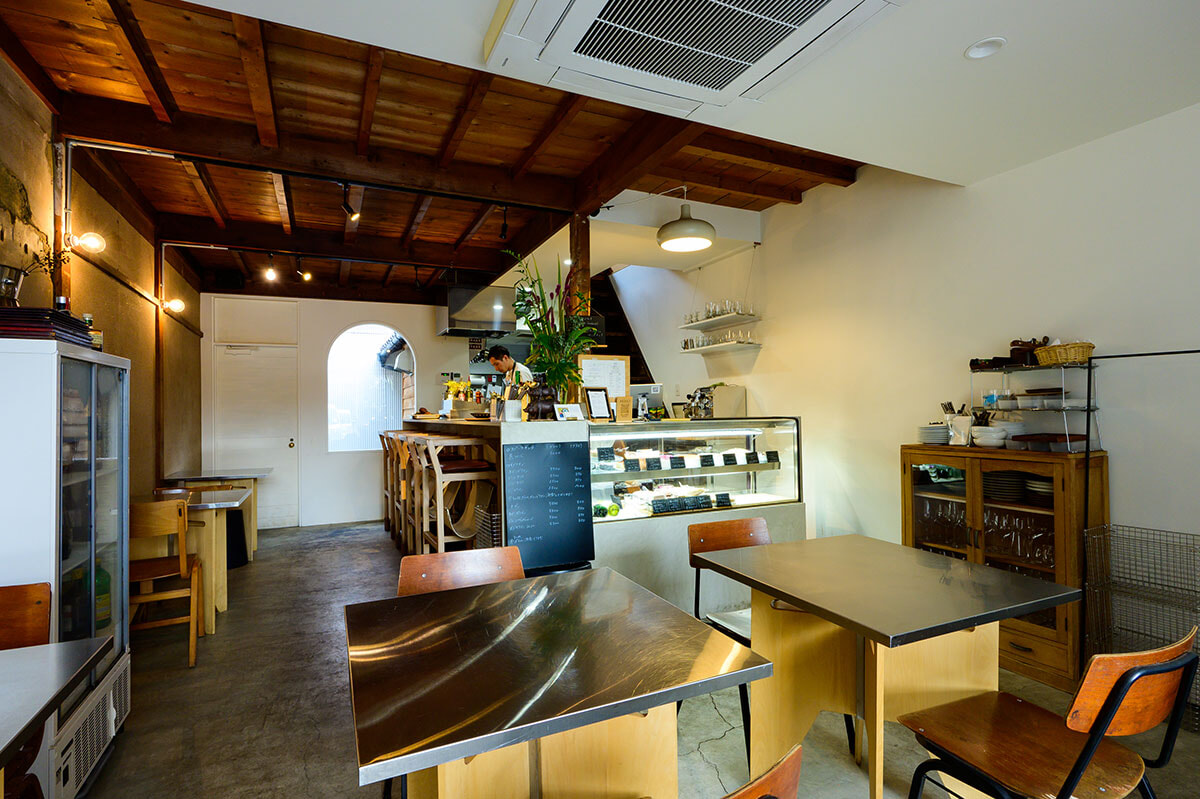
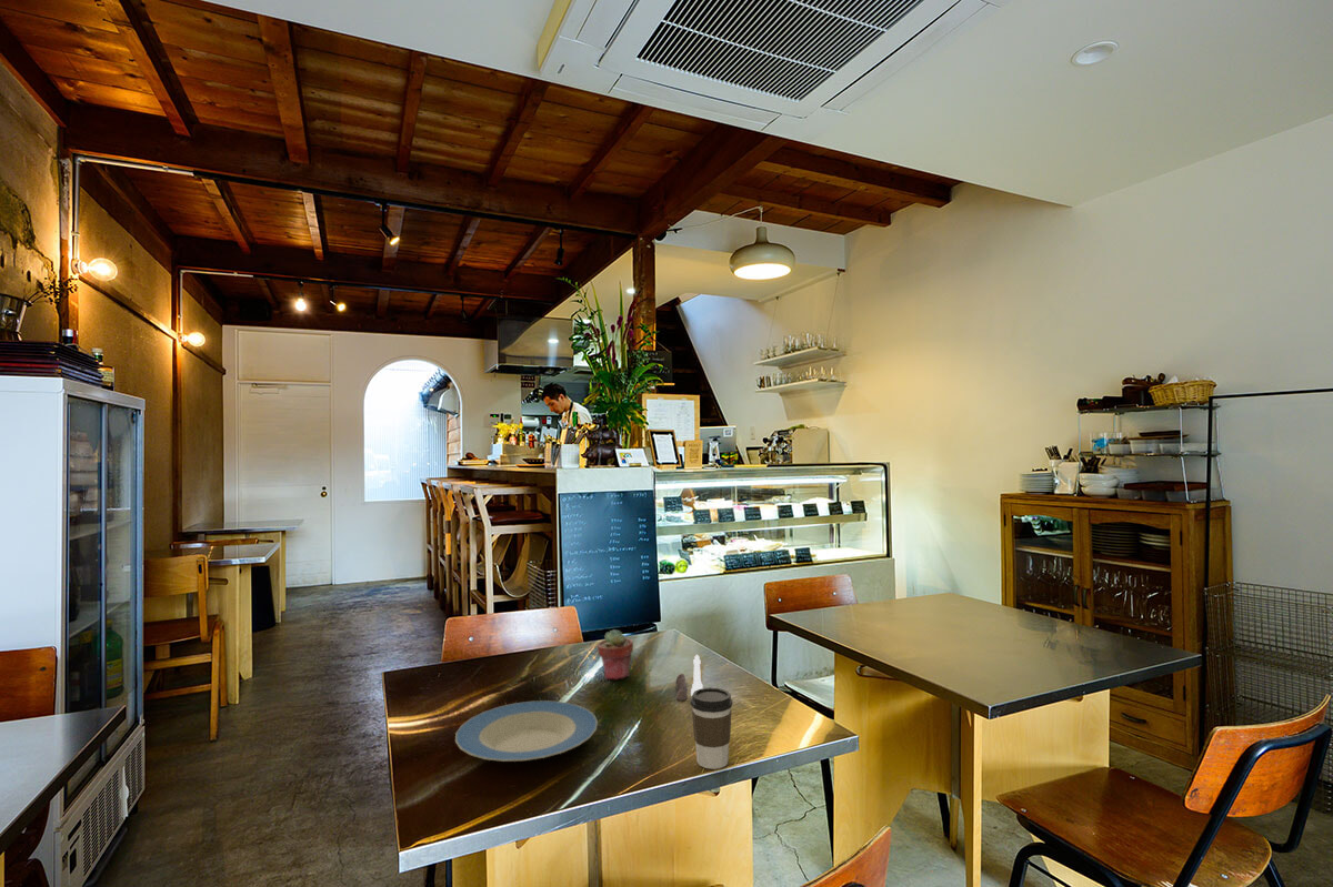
+ salt and pepper shaker set (683, 675)
+ coffee cup (712, 727)
+ plate (528, 735)
+ potted succulent (615, 652)
